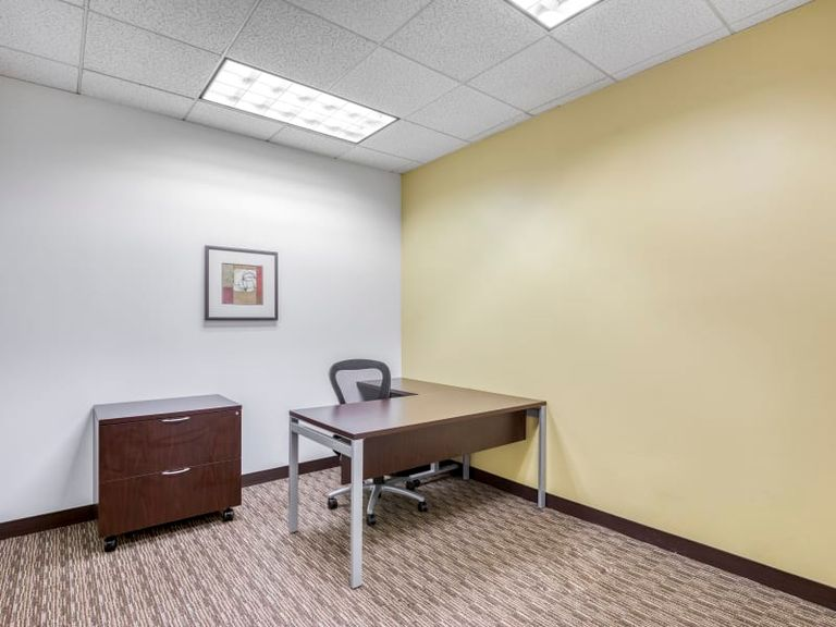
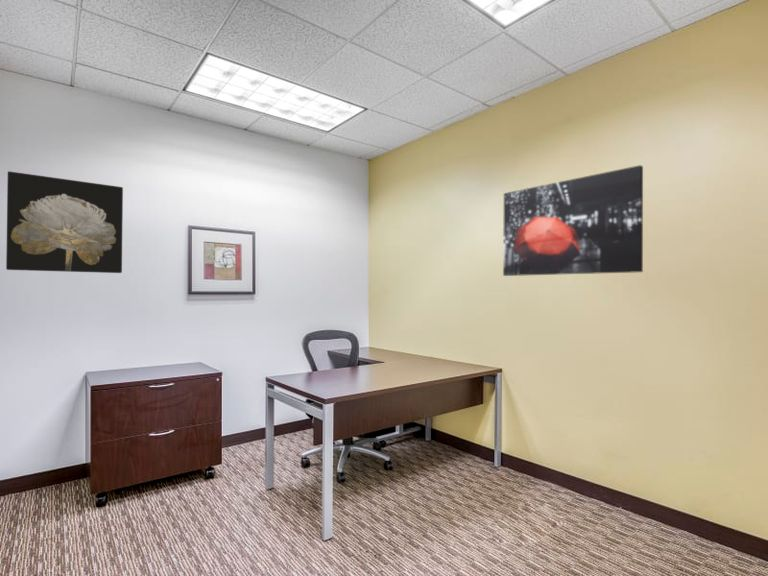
+ wall art (564, 227)
+ wall art (68, 225)
